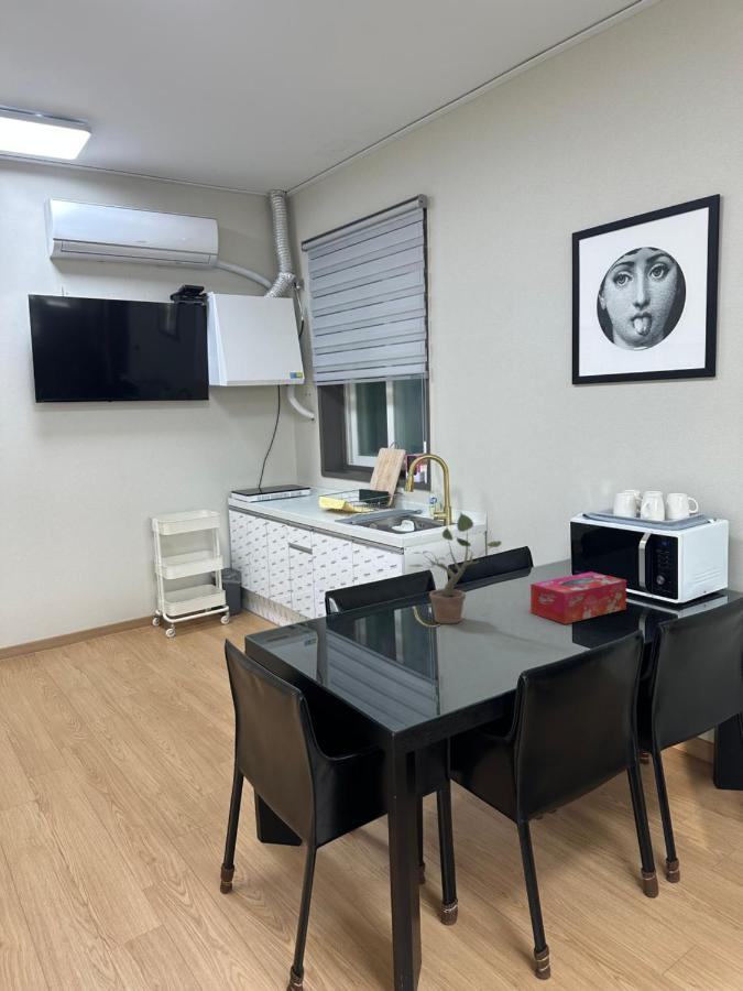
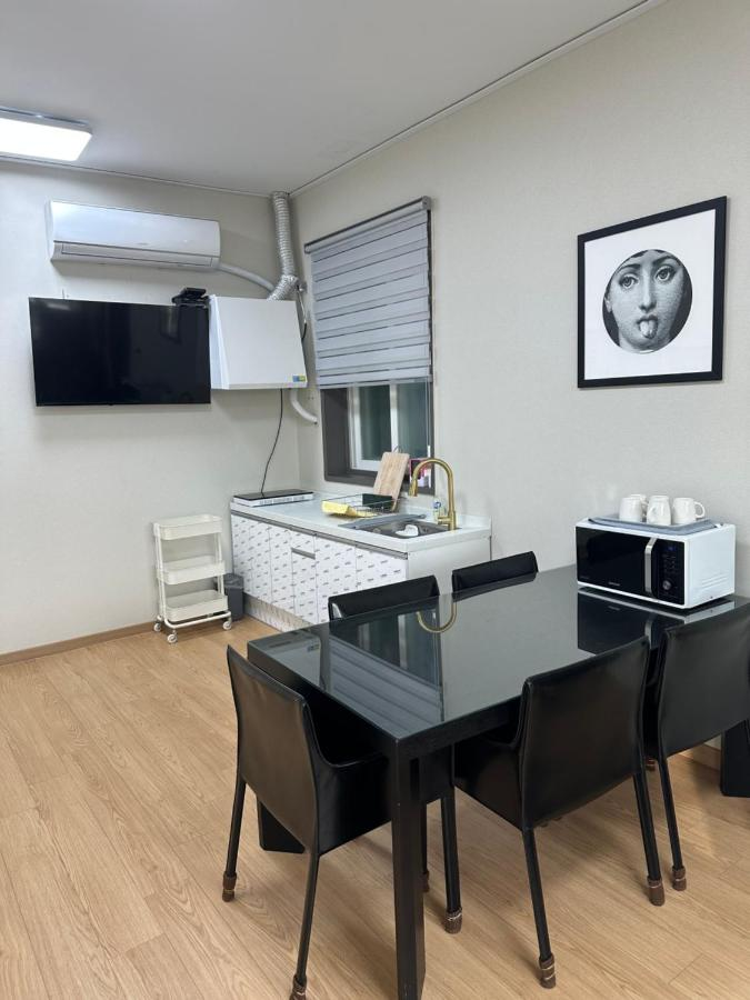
- potted plant (450, 569)
- tissue box (578, 596)
